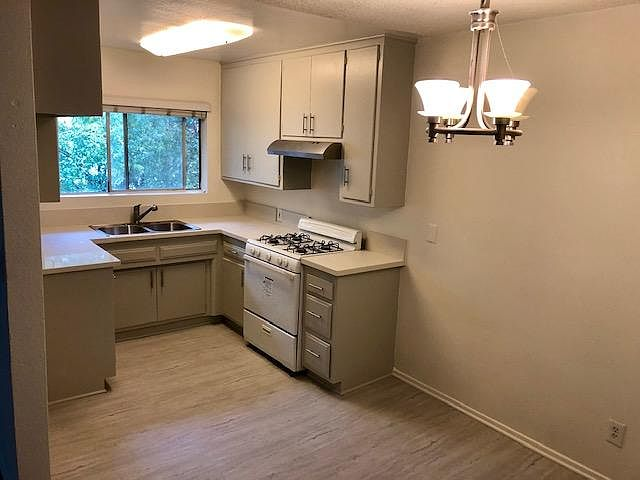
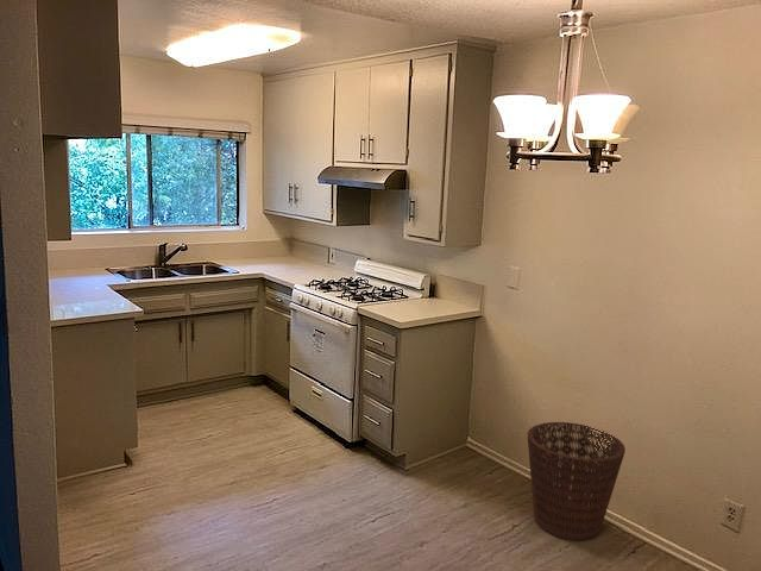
+ basket (571, 481)
